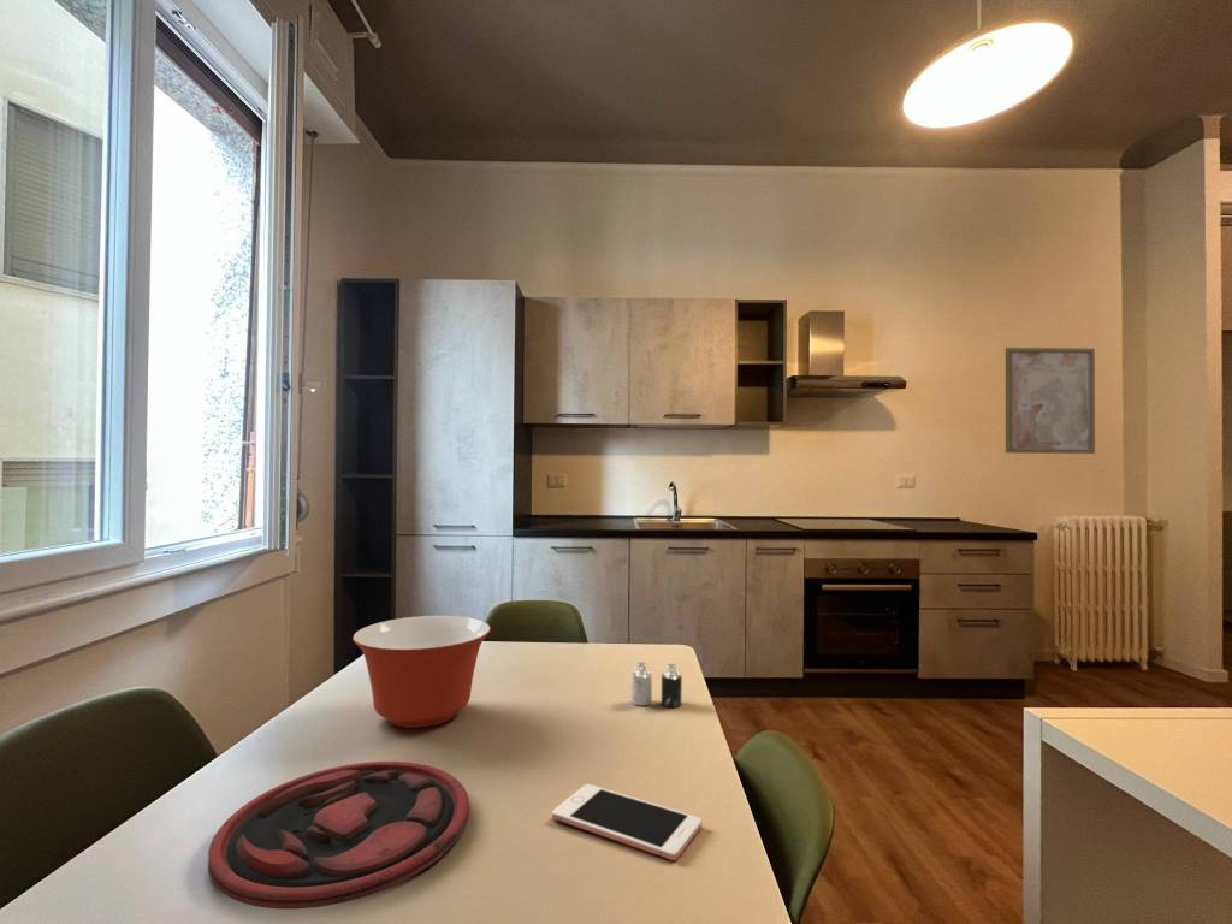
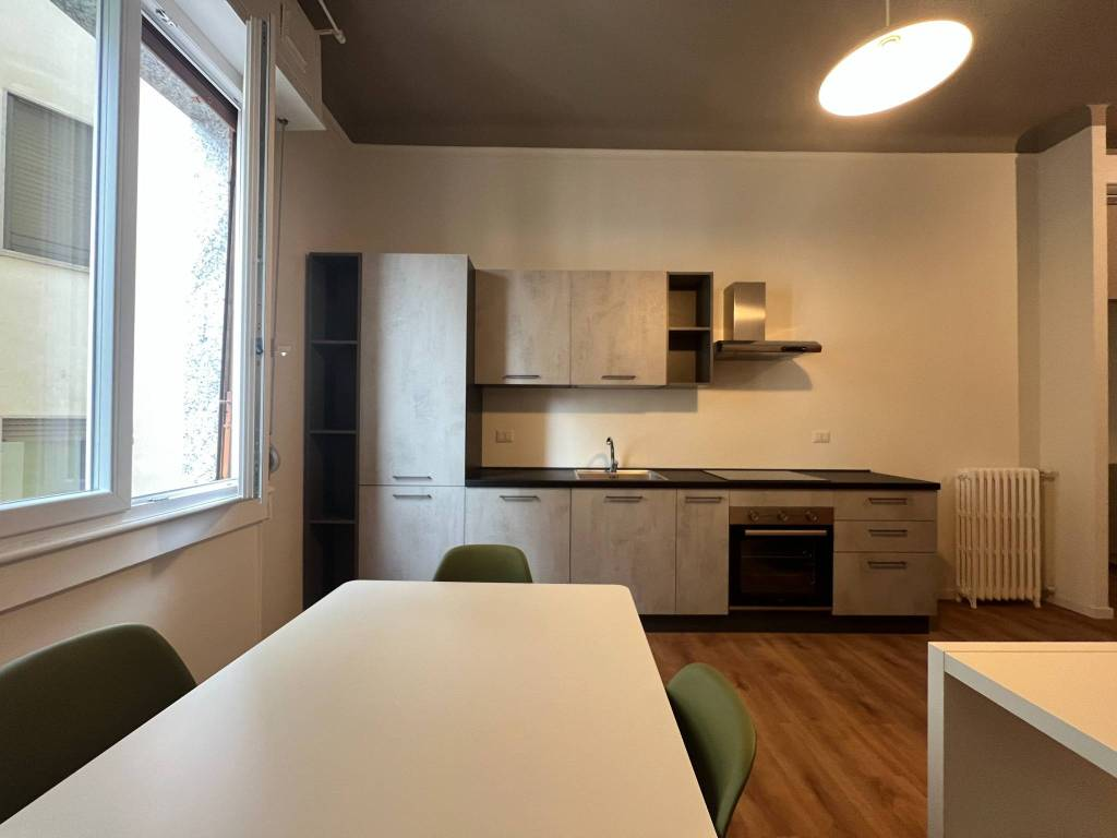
- candle (651, 683)
- wall art (1050, 399)
- plate (348, 819)
- cell phone (626, 818)
- mixing bowl (422, 673)
